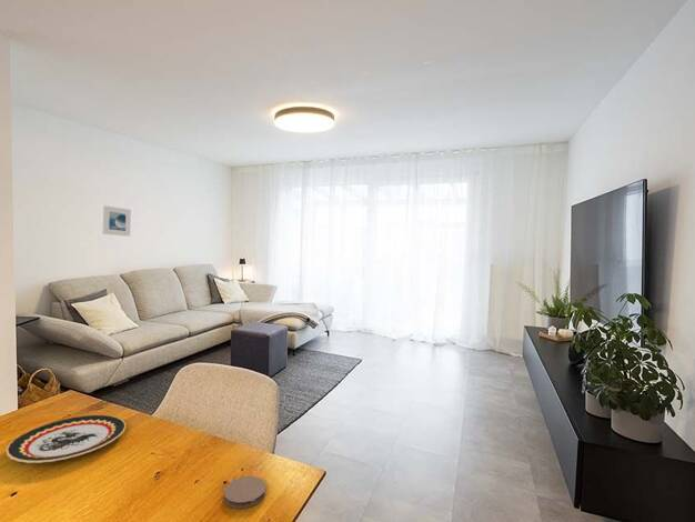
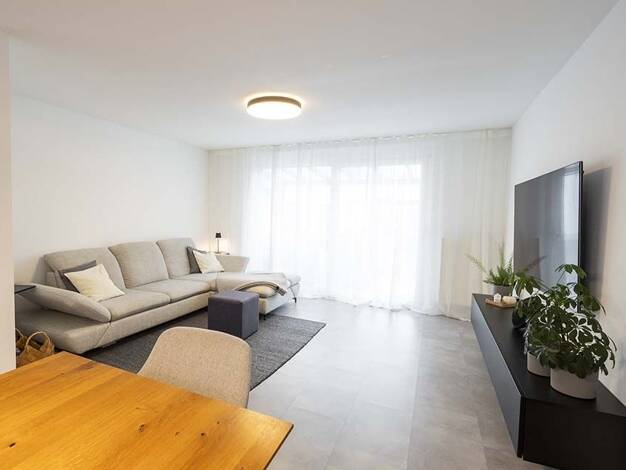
- plate (70, 439)
- coaster (244, 491)
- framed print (117, 221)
